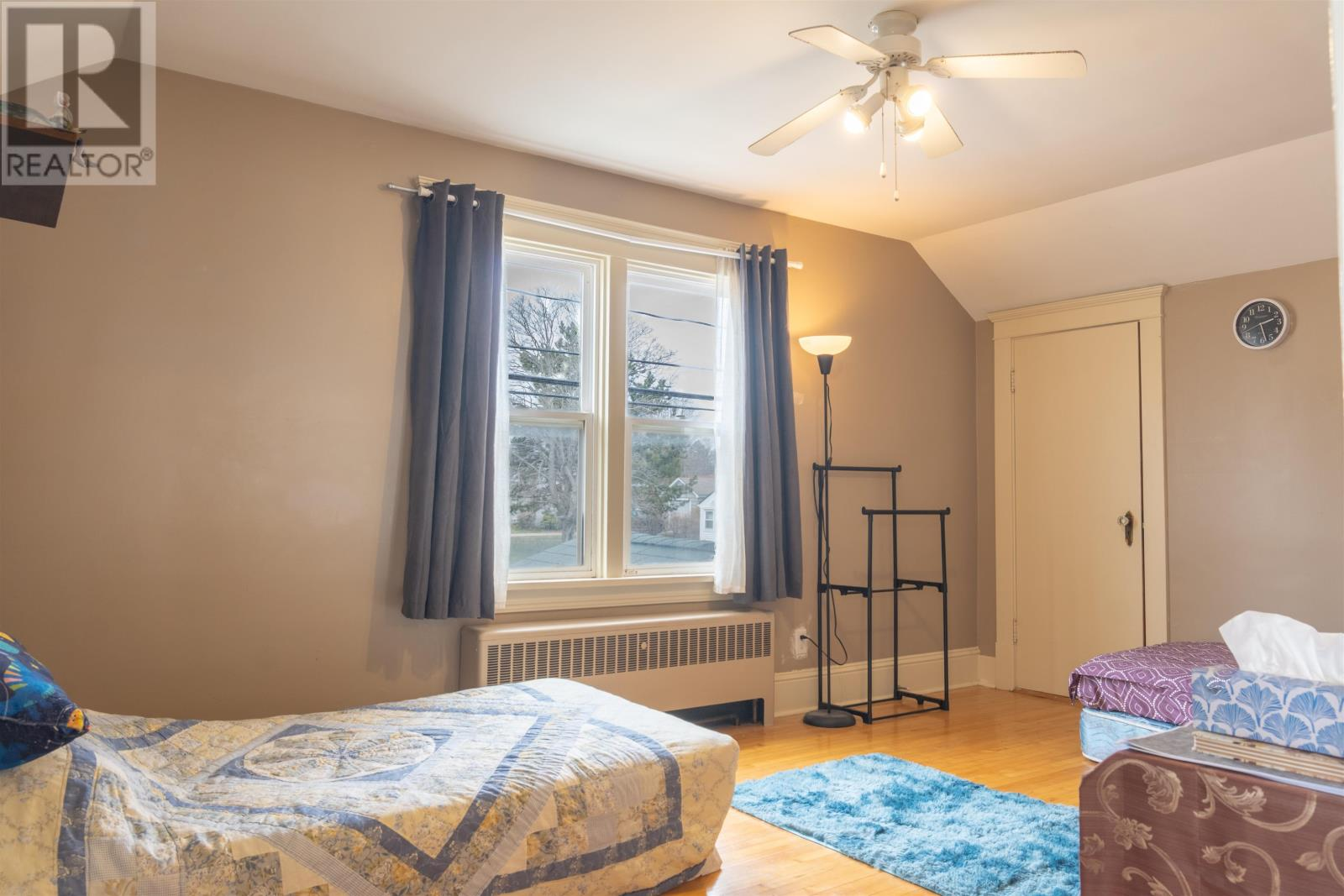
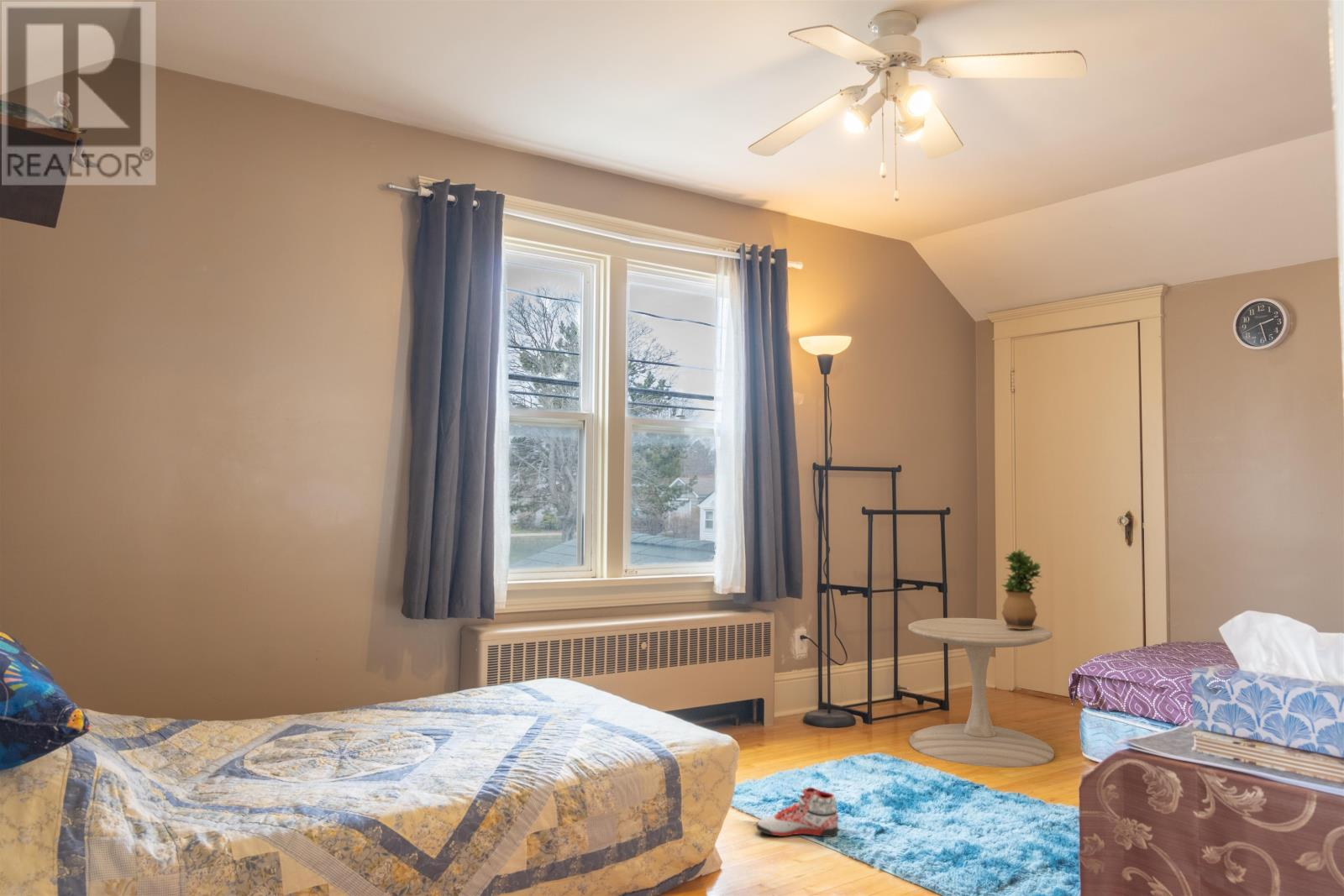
+ potted plant (1023, 586)
+ sneaker (796, 810)
+ side table (979, 687)
